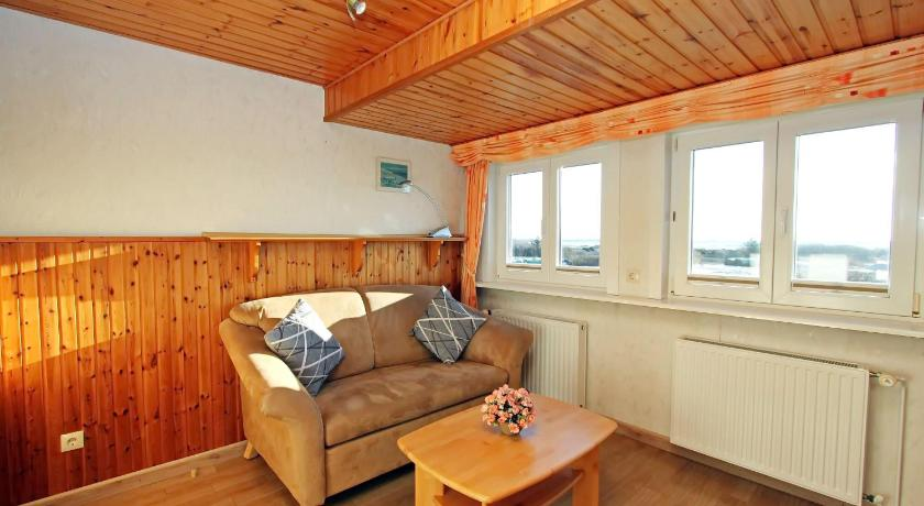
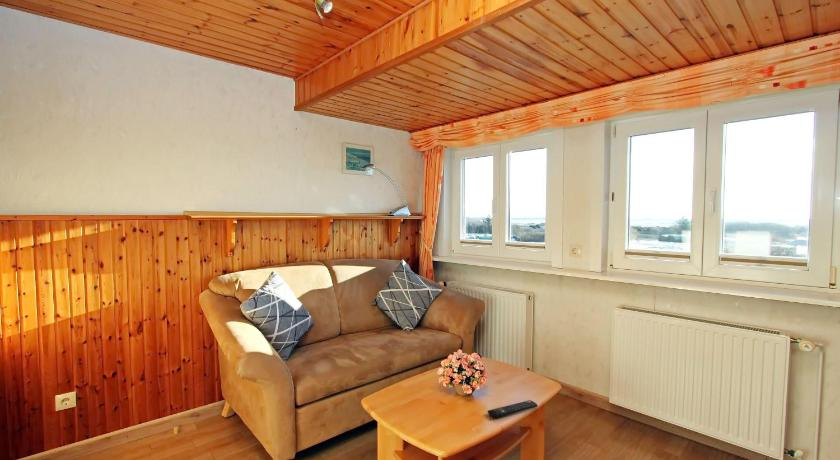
+ remote control (513, 409)
